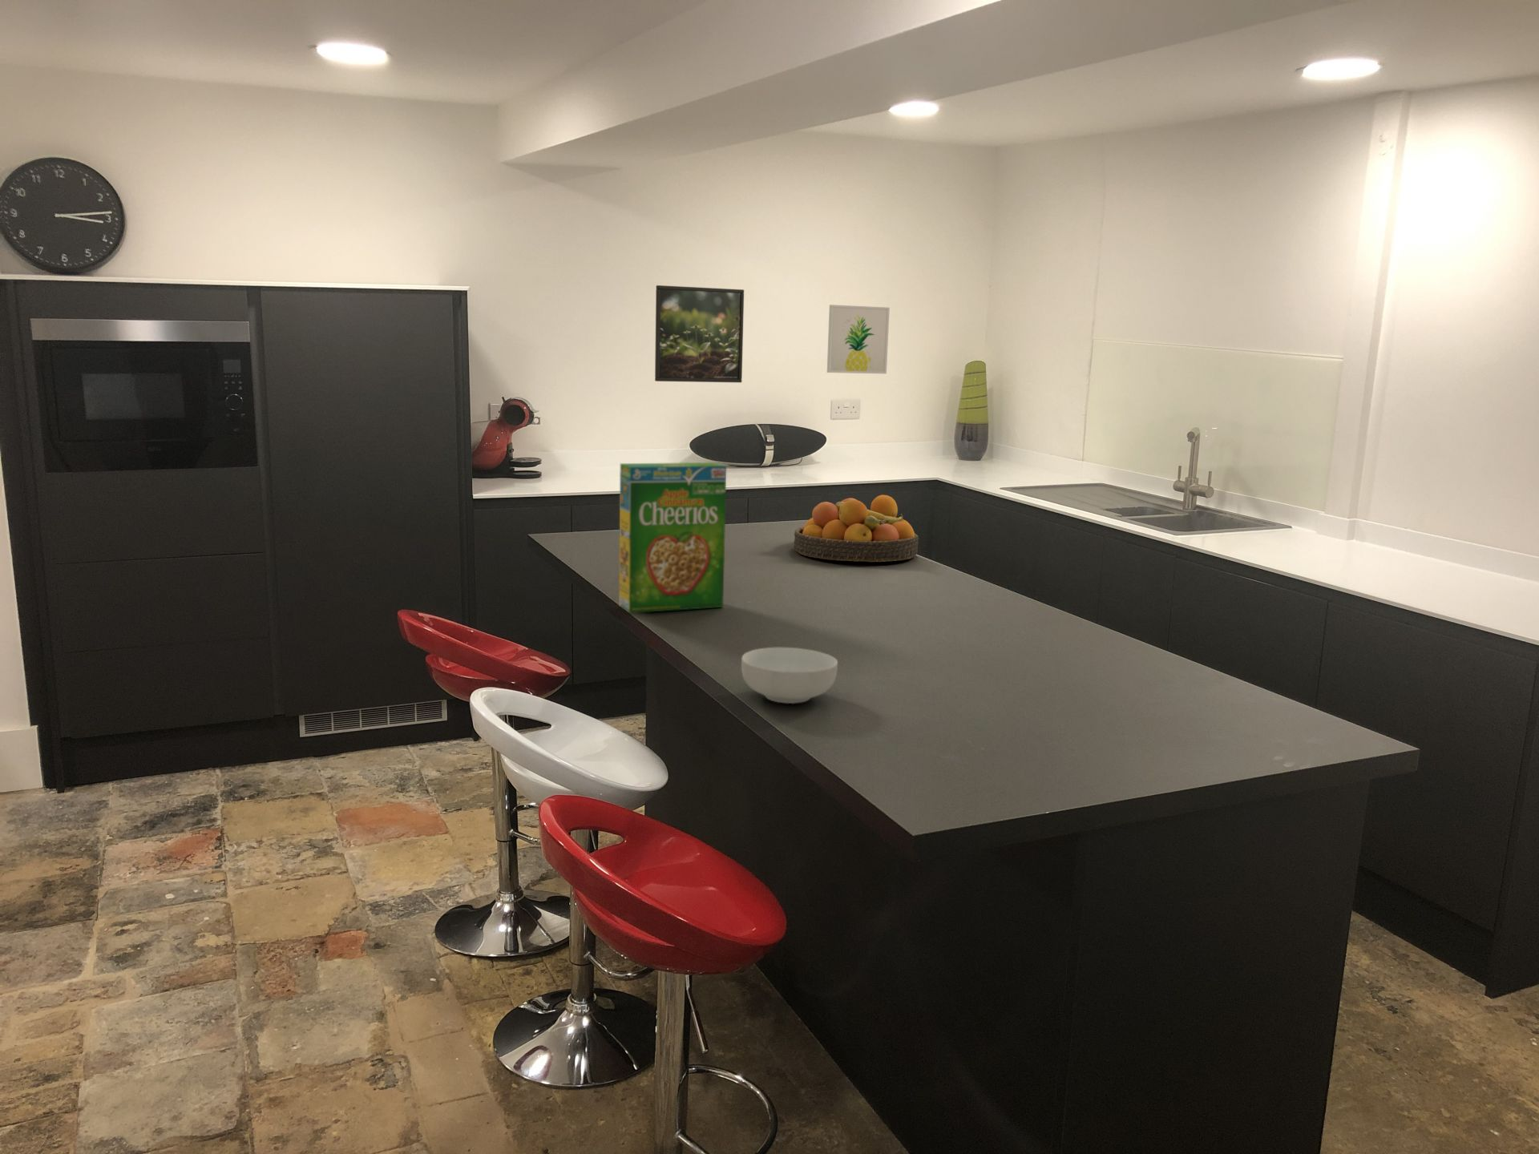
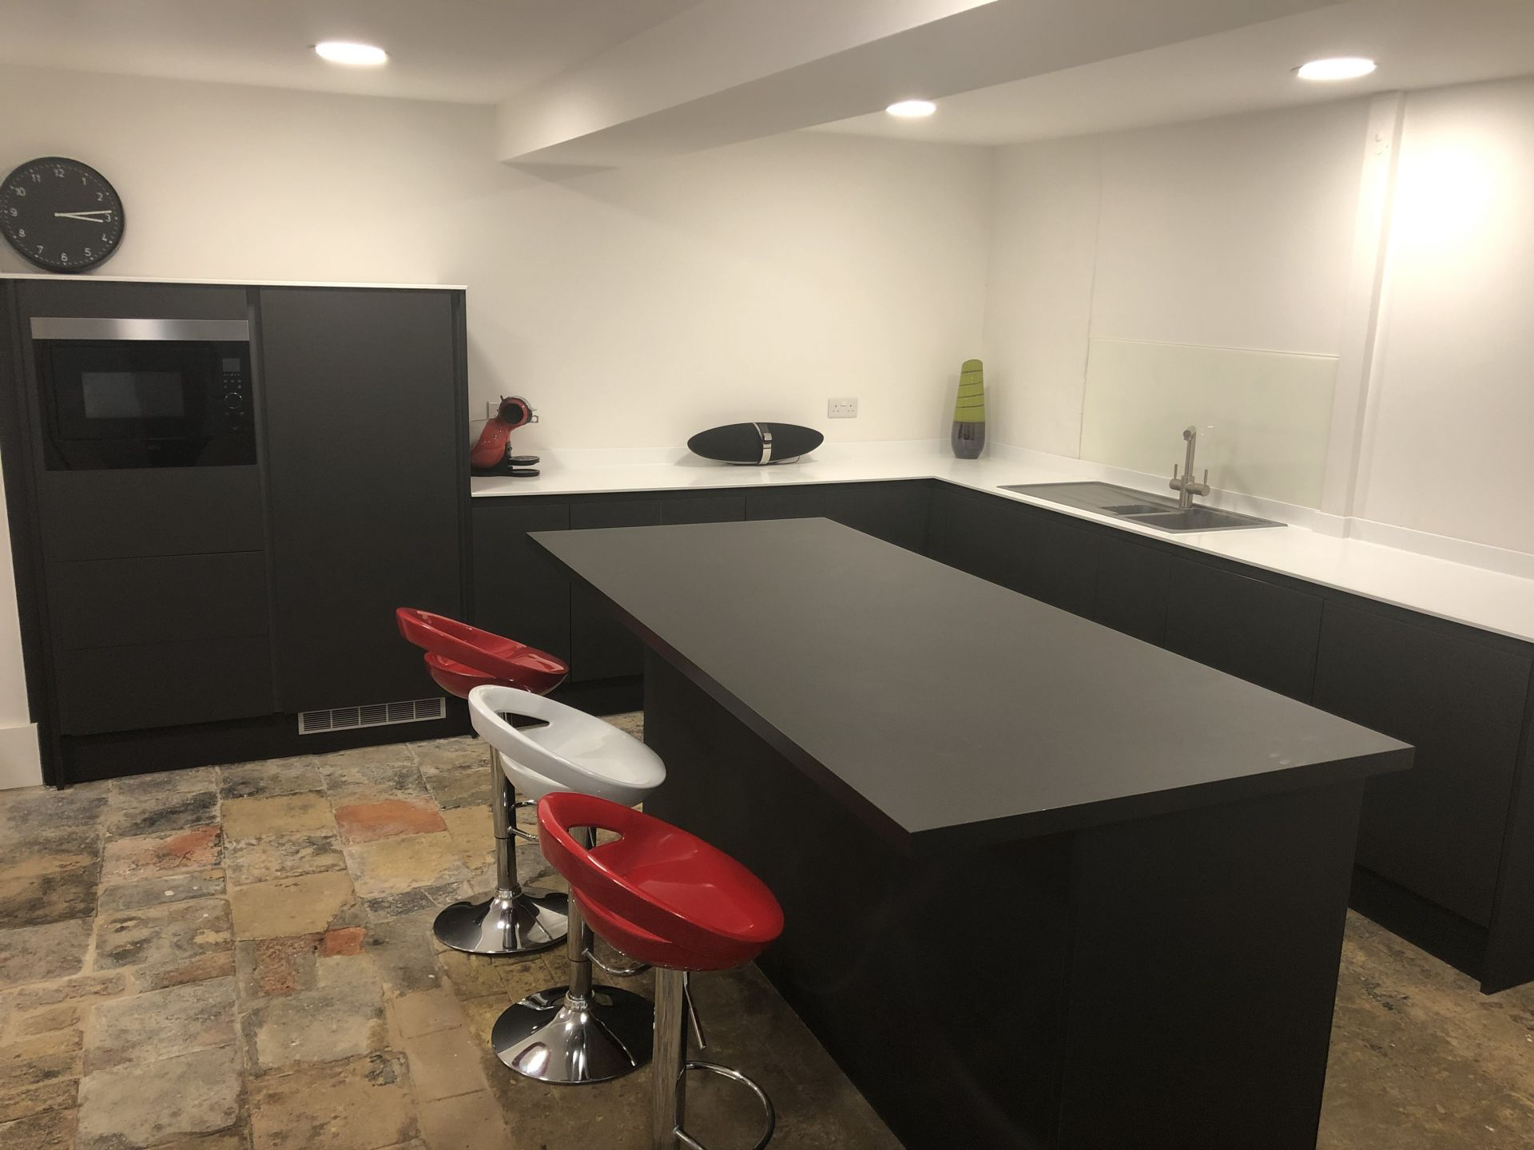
- cereal box (671, 536)
- fruit bowl (857, 524)
- cereal bowl (789, 678)
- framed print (699, 335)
- wall art (858, 339)
